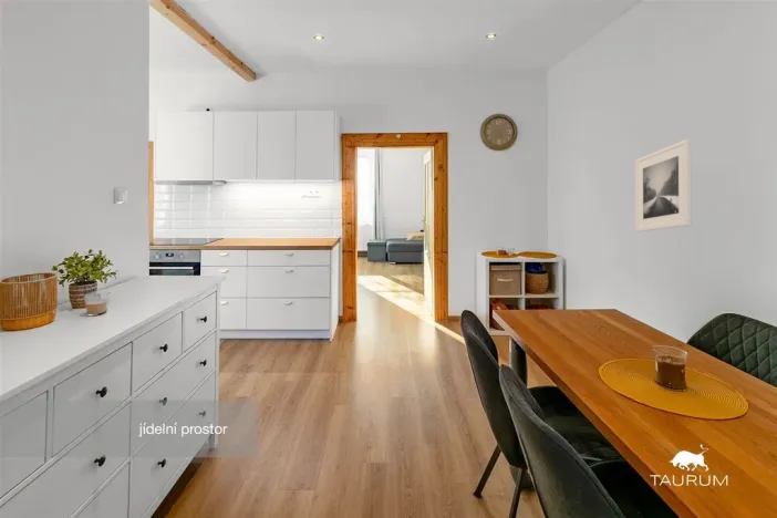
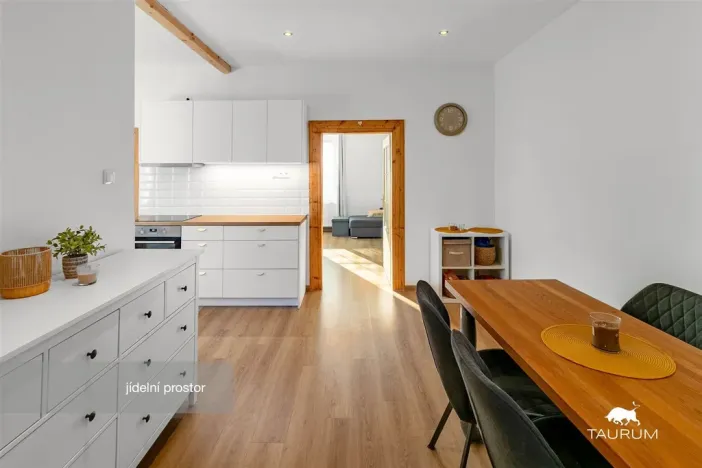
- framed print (660, 189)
